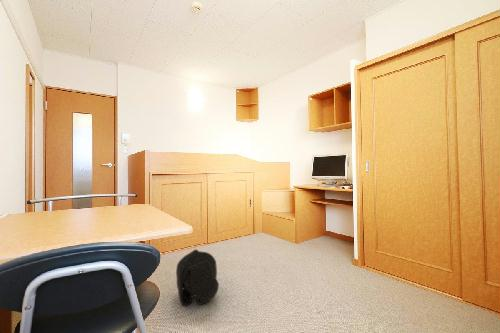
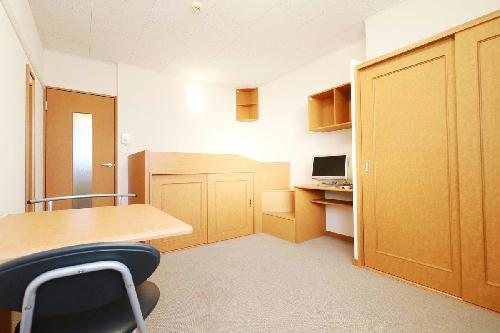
- backpack (195, 276)
